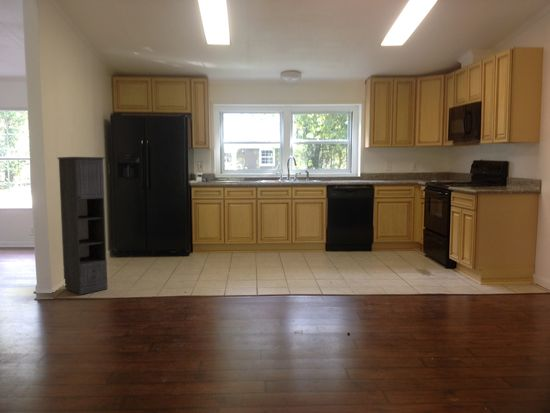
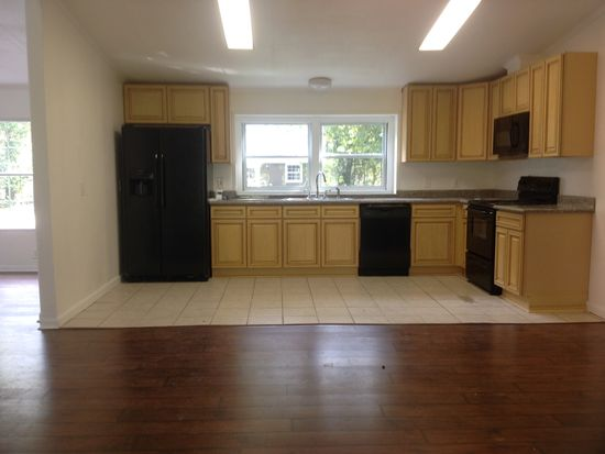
- storage cabinet (83, 223)
